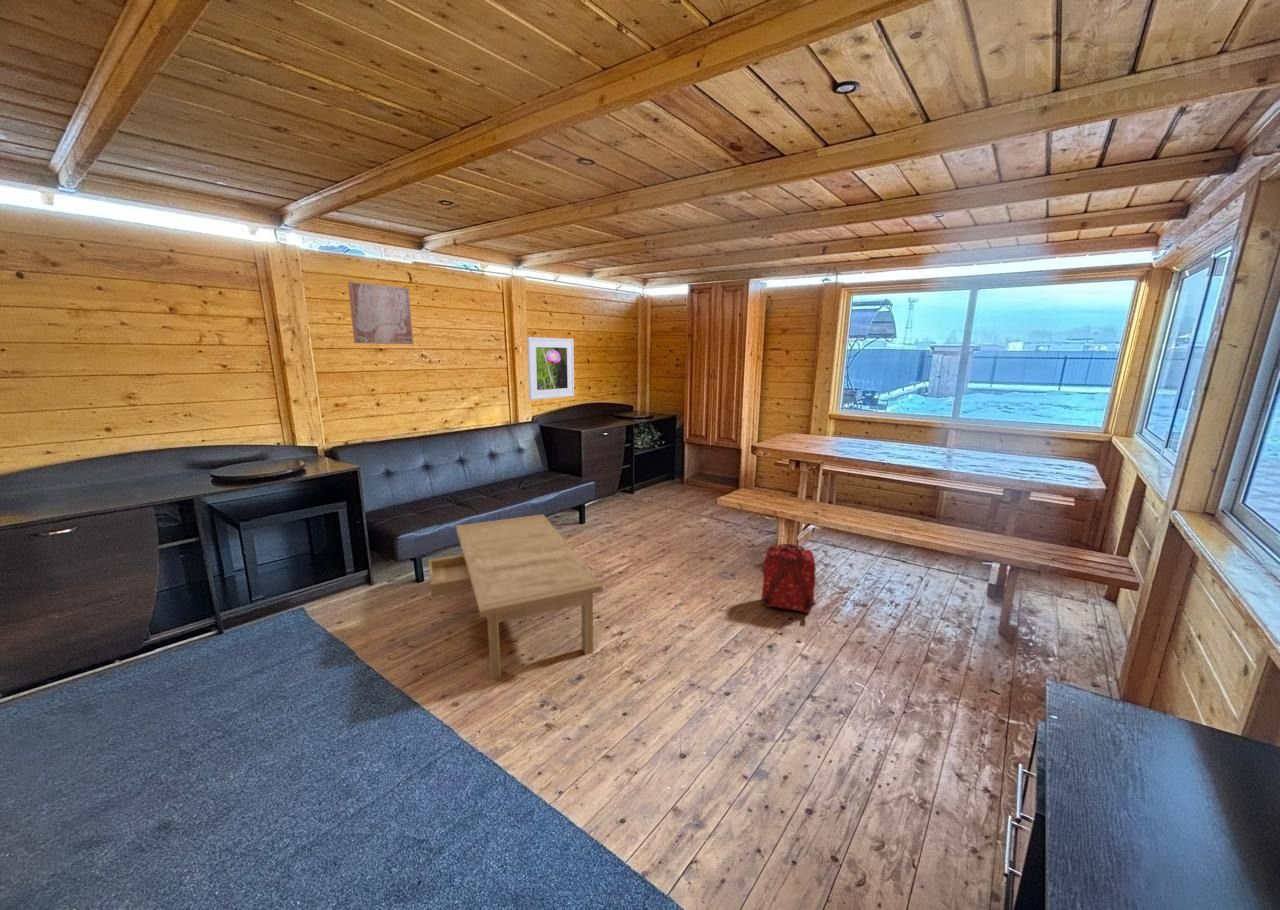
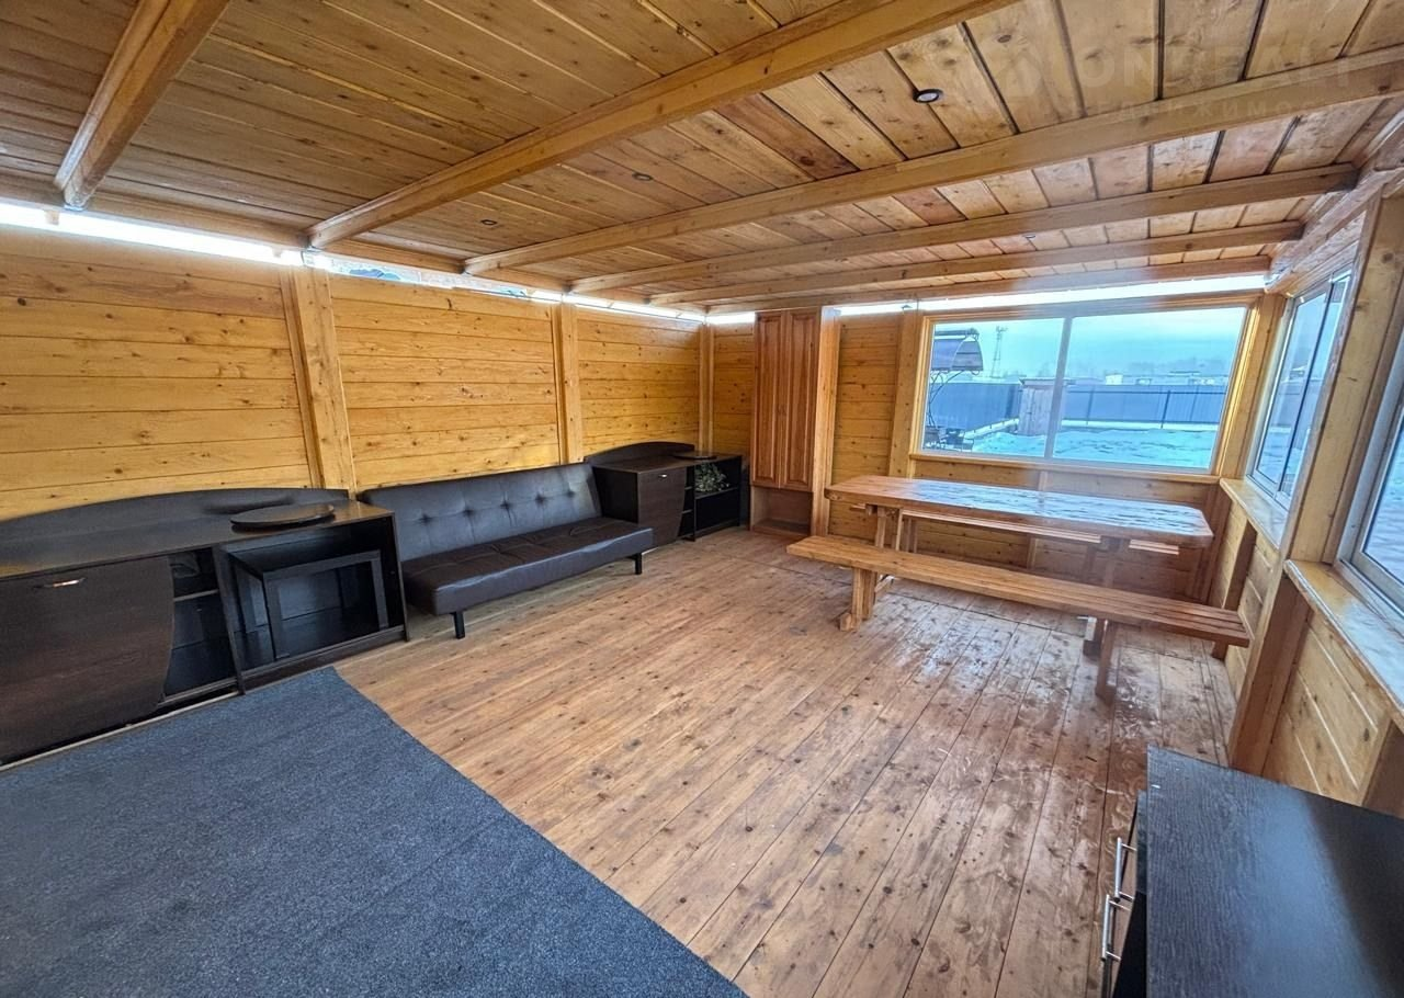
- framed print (552, 368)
- coffee table (520, 582)
- backpack (790, 577)
- wall art (382, 314)
